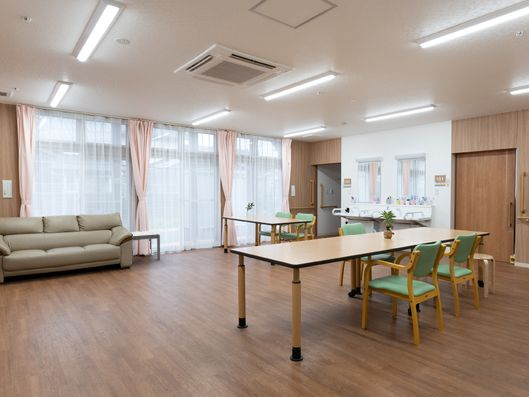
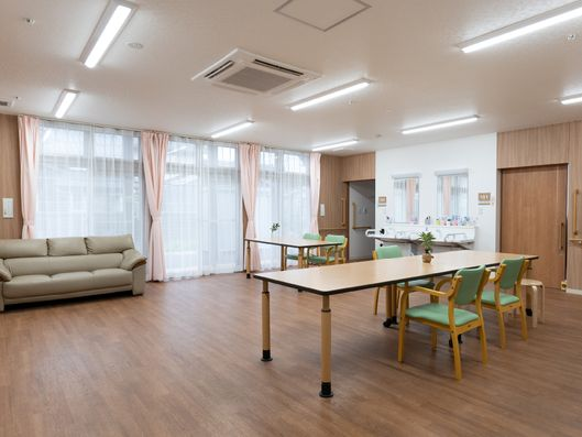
- side table (141, 239)
